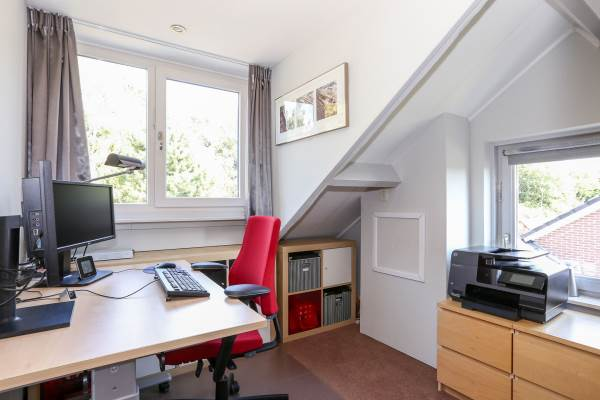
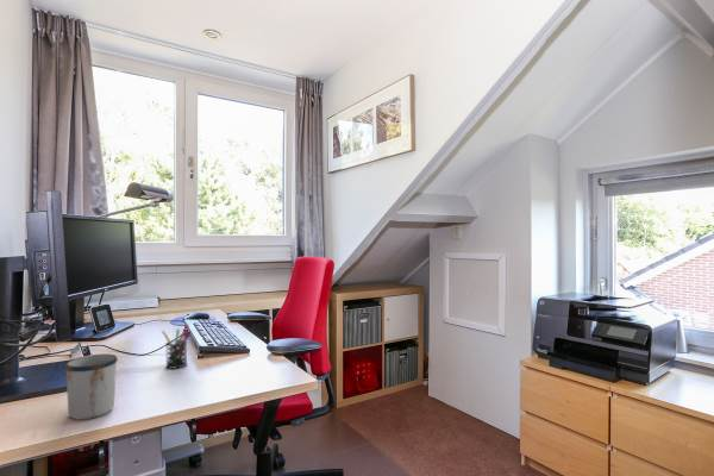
+ pen holder (177, 344)
+ mug (92, 383)
